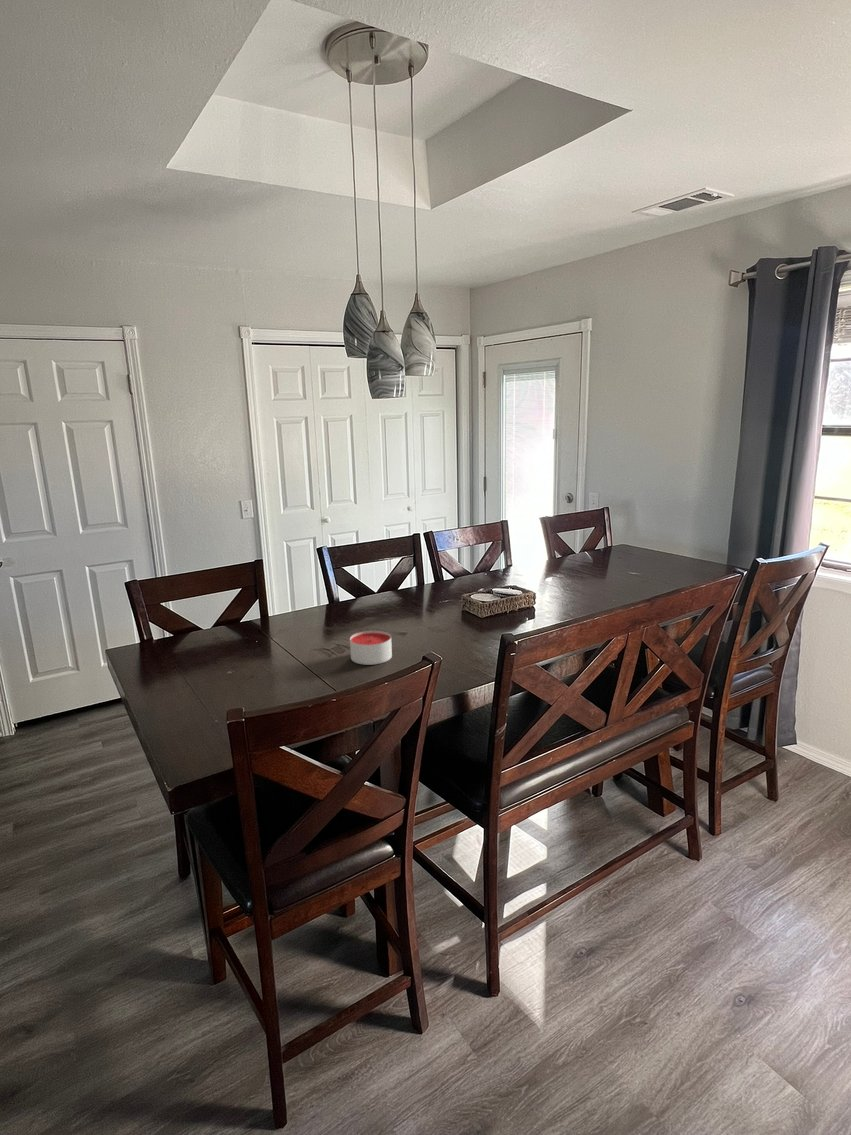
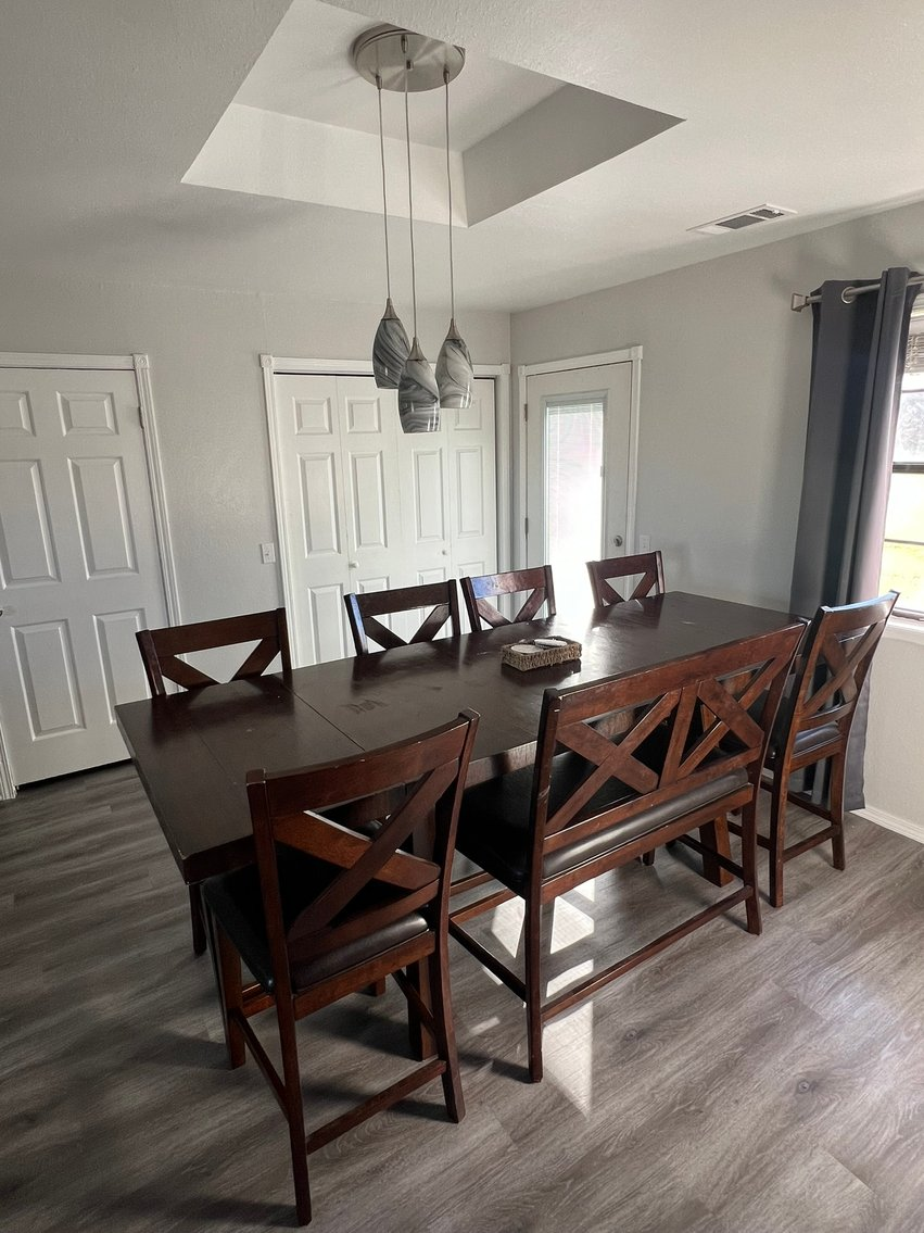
- candle (370, 646)
